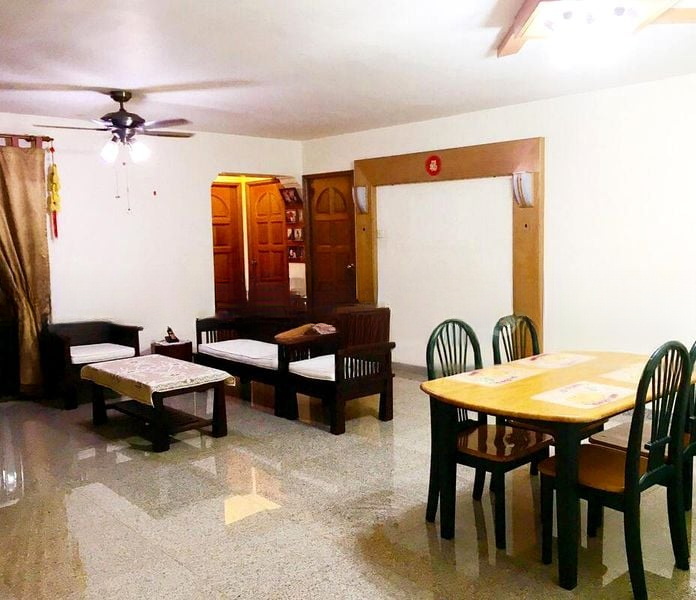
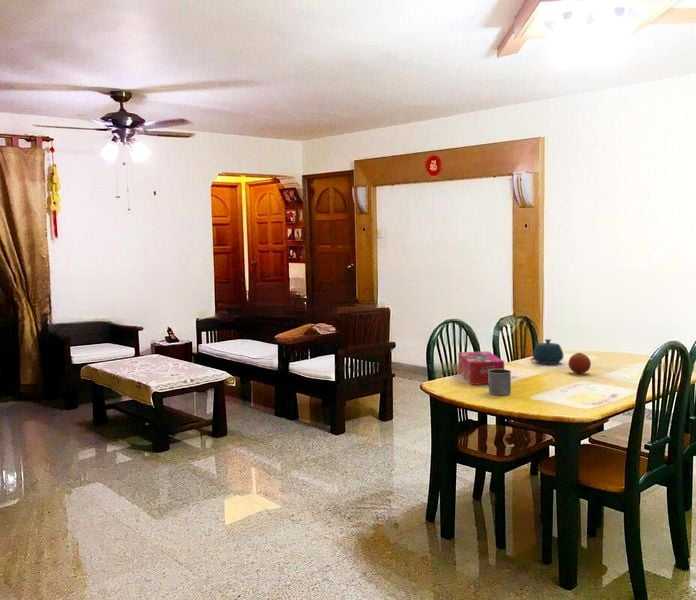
+ teapot (547, 351)
+ fruit (579, 362)
+ tissue box (480, 367)
+ mug (500, 381)
